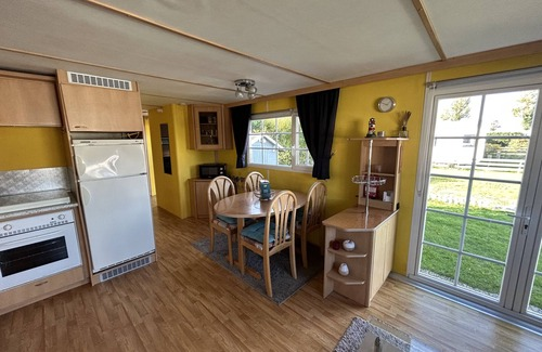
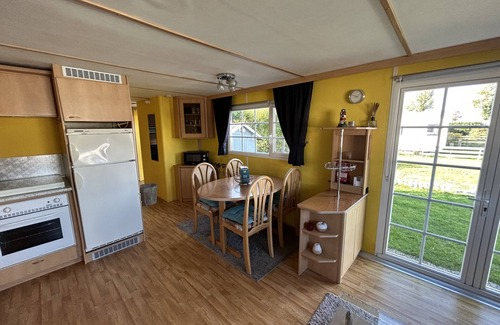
+ waste bin (148, 194)
